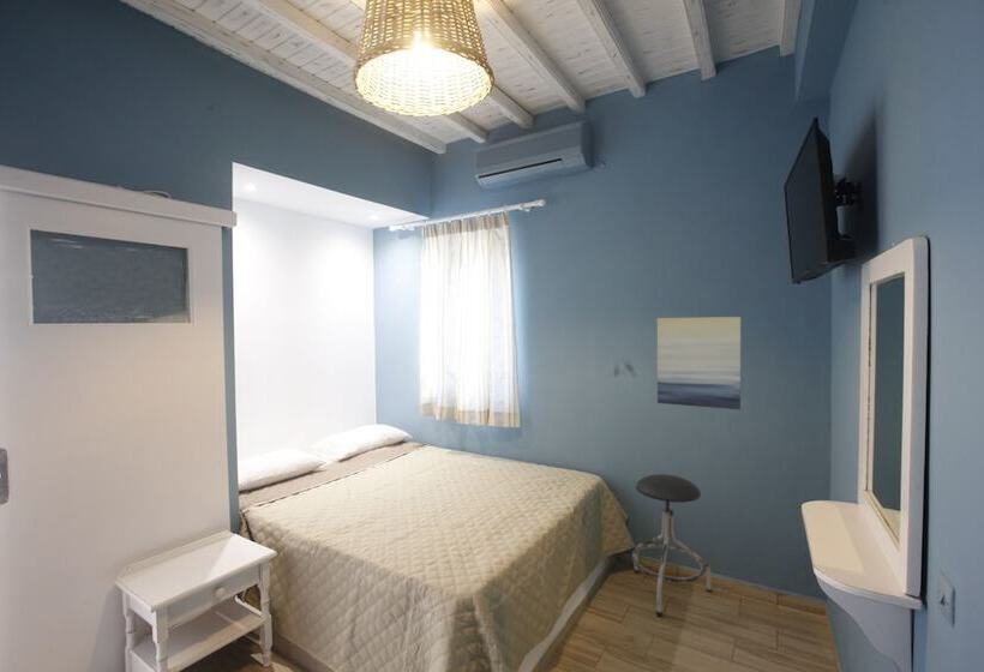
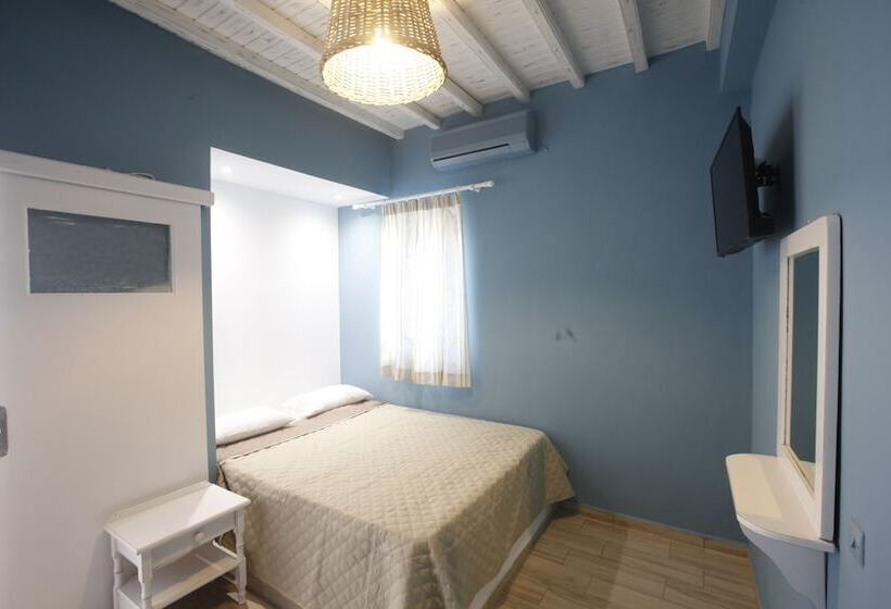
- stool (666, 536)
- wall art (697, 361)
